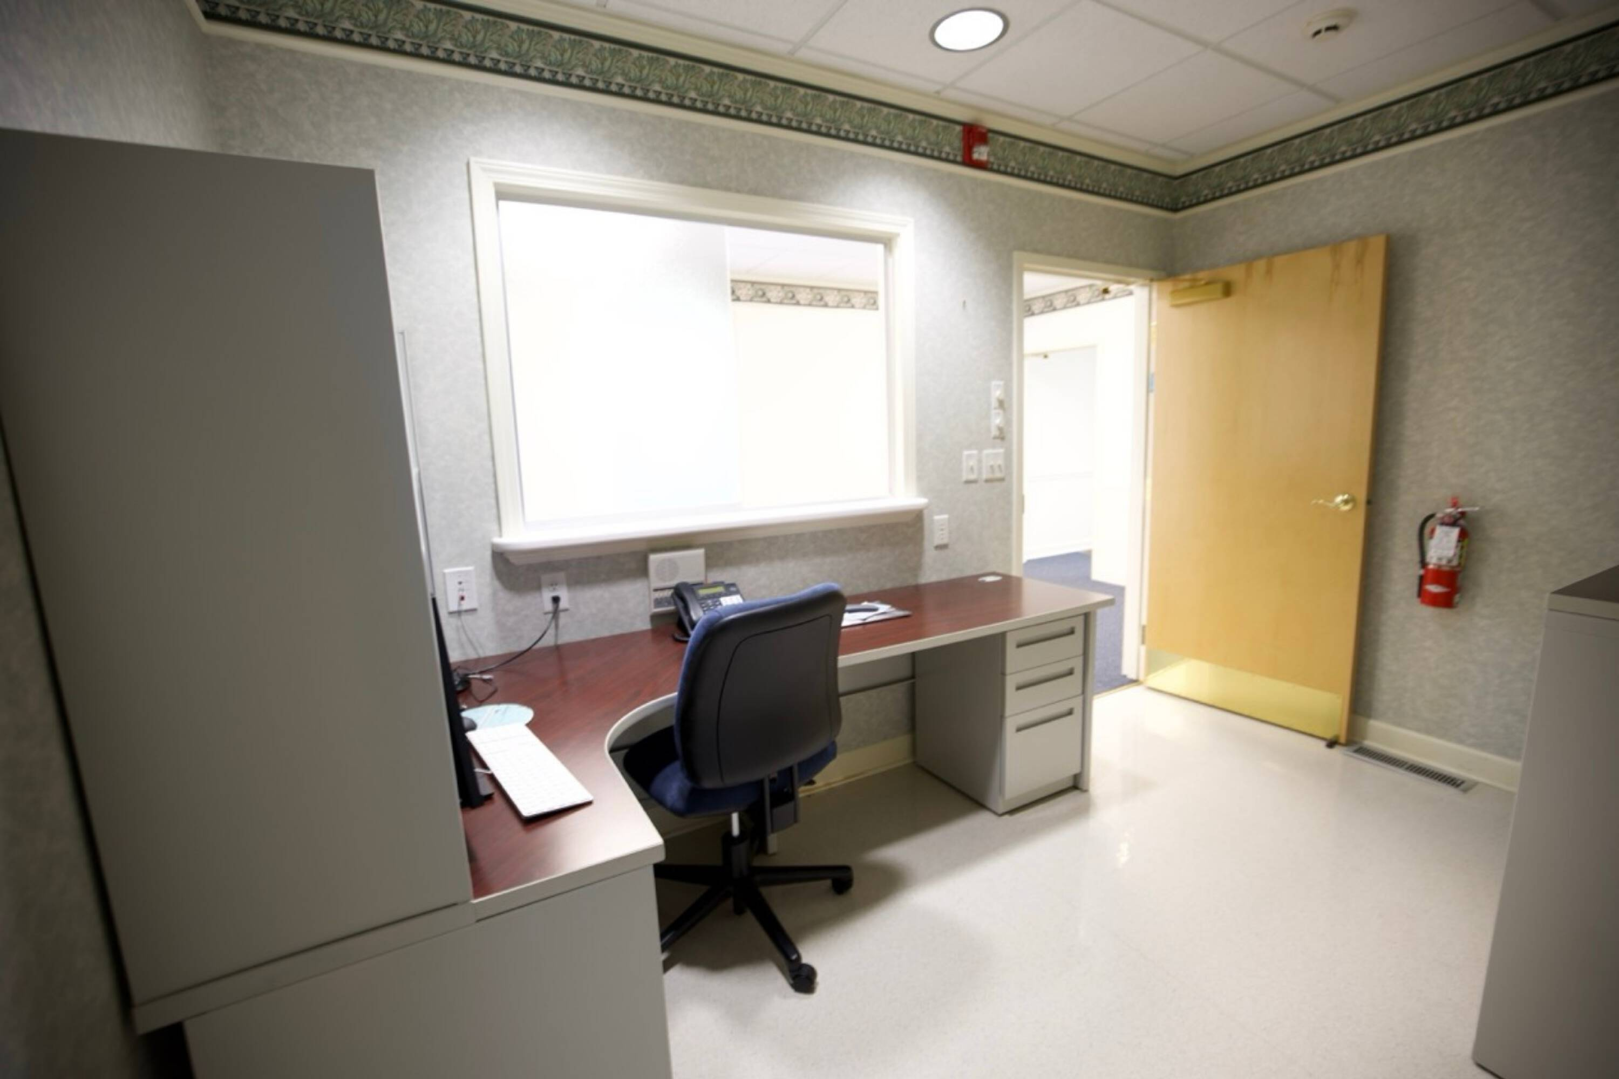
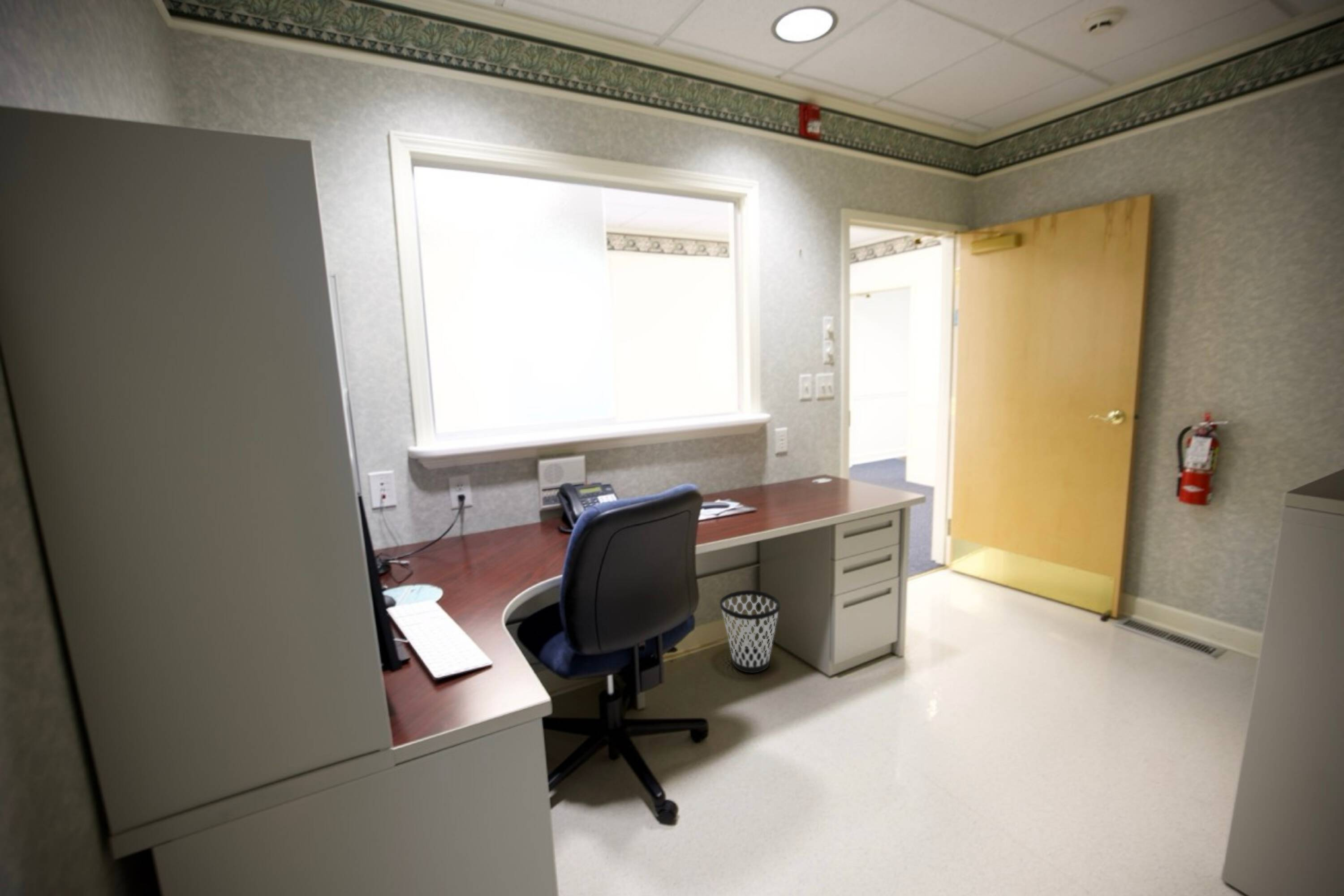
+ wastebasket (750, 633)
